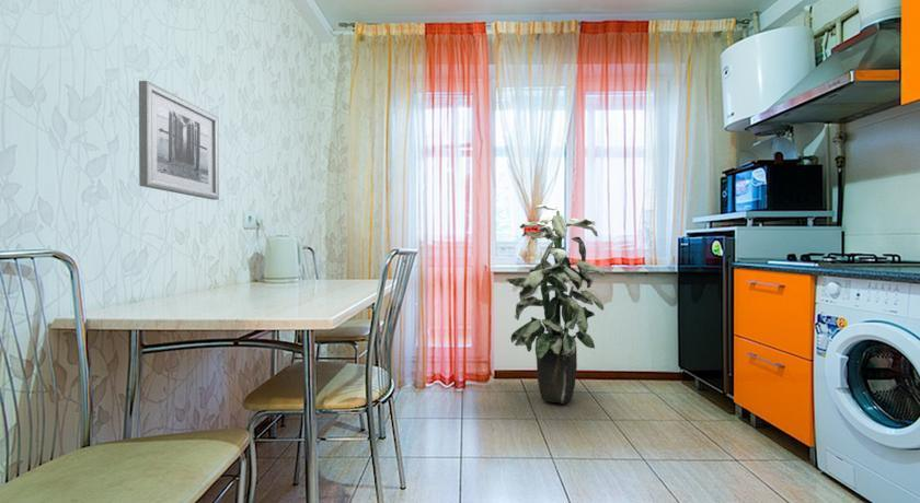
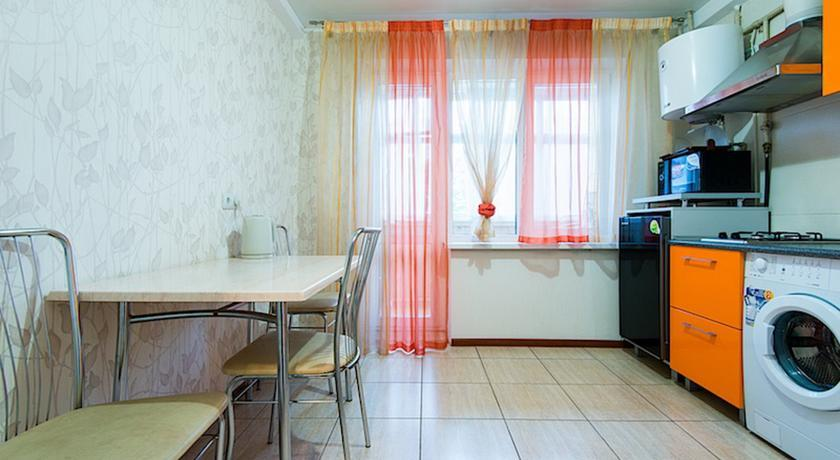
- indoor plant (552, 301)
- wall art (183, 147)
